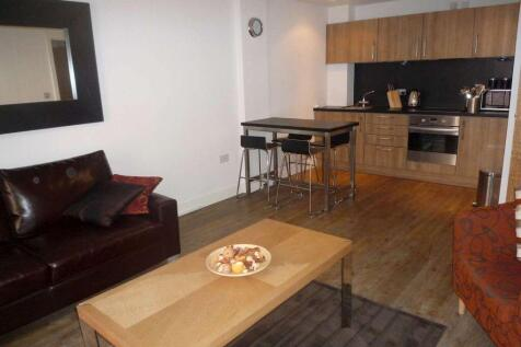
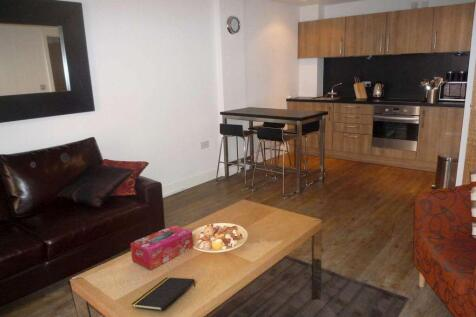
+ tissue box (162, 245)
+ notepad (164, 292)
